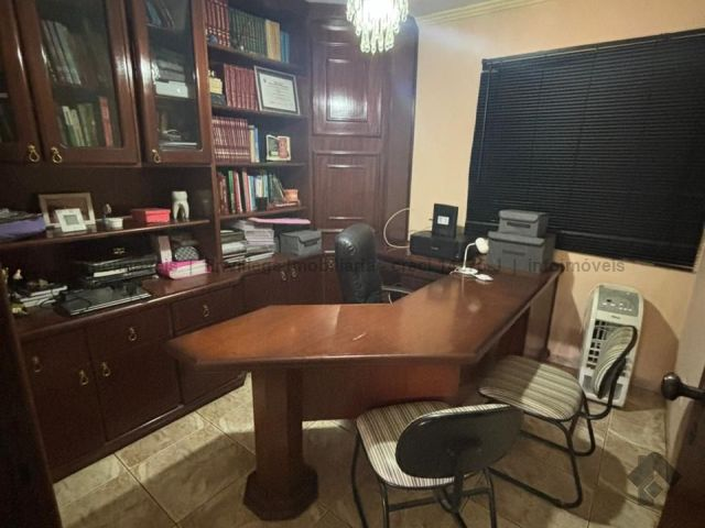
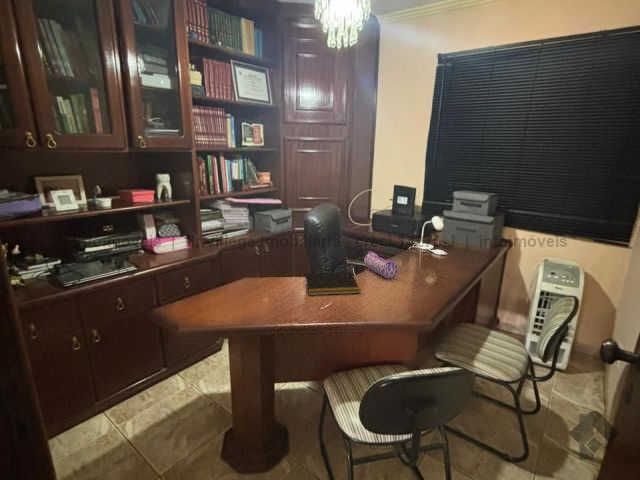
+ pencil case (380, 264)
+ notepad (331, 282)
